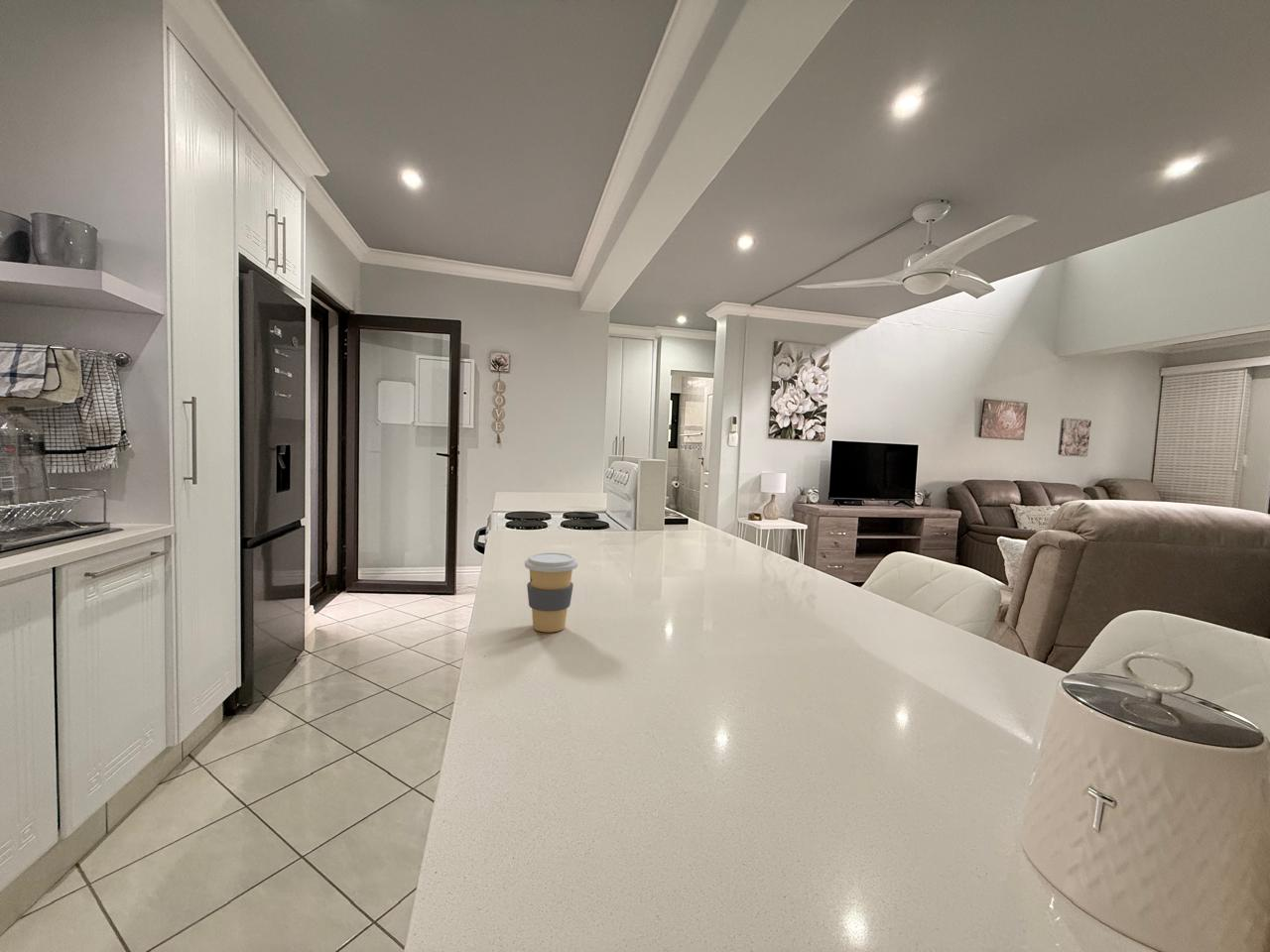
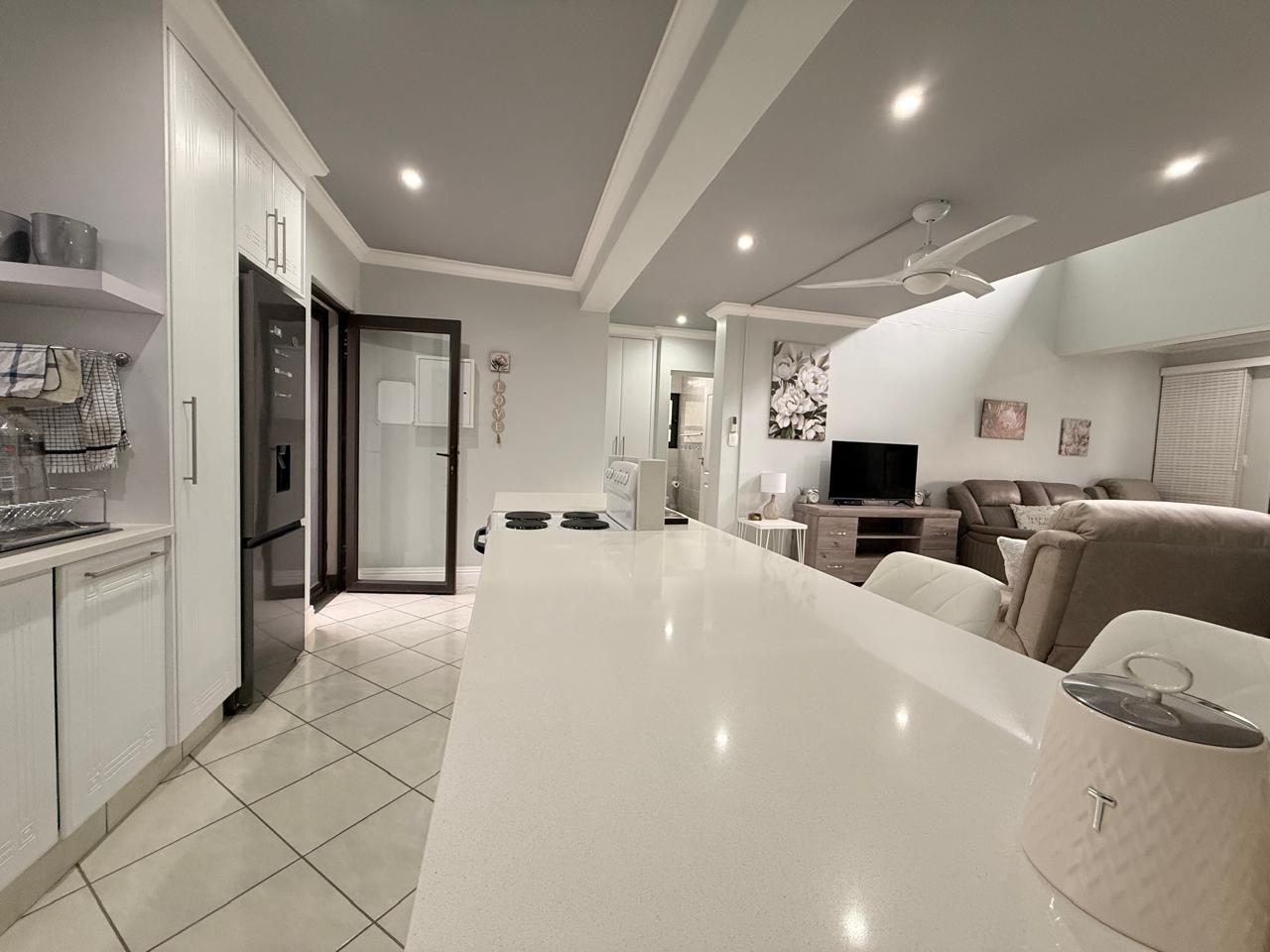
- coffee cup (550, 592)
